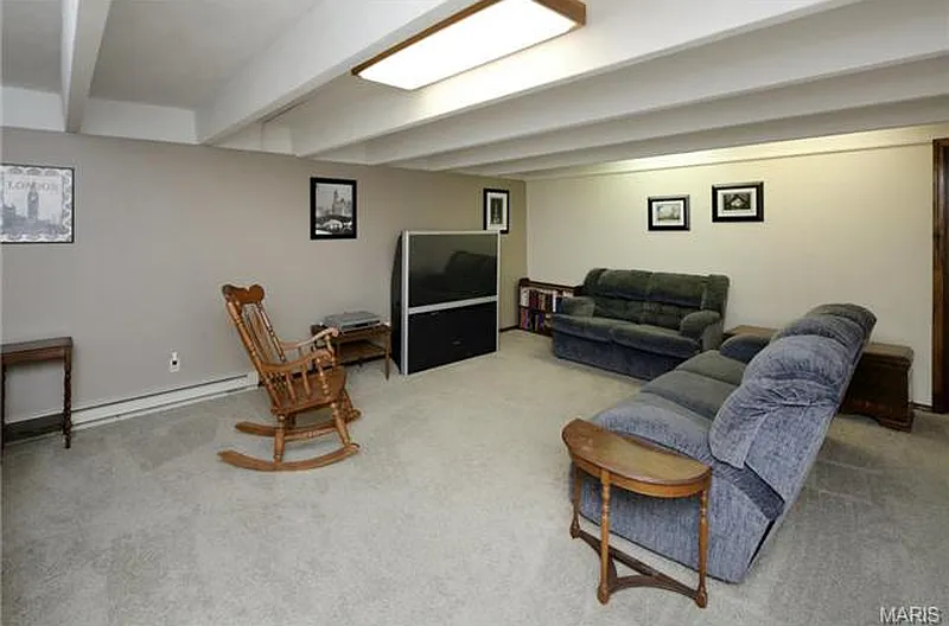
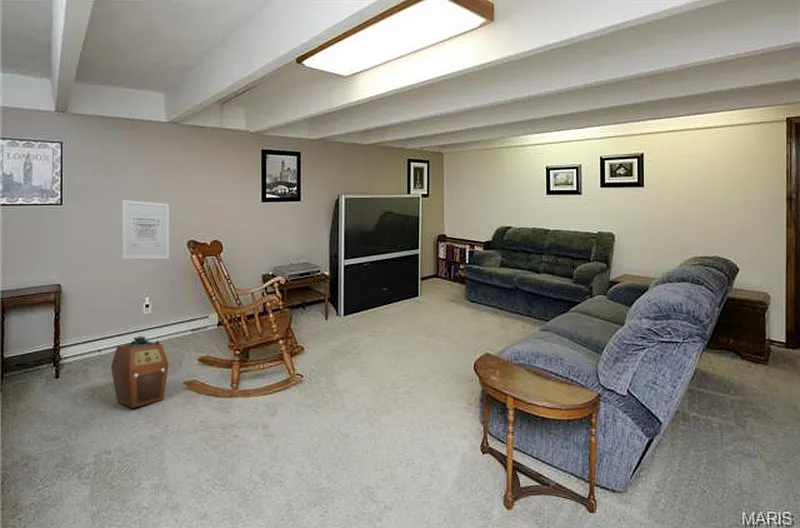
+ wall art (146, 230)
+ speaker (140, 368)
